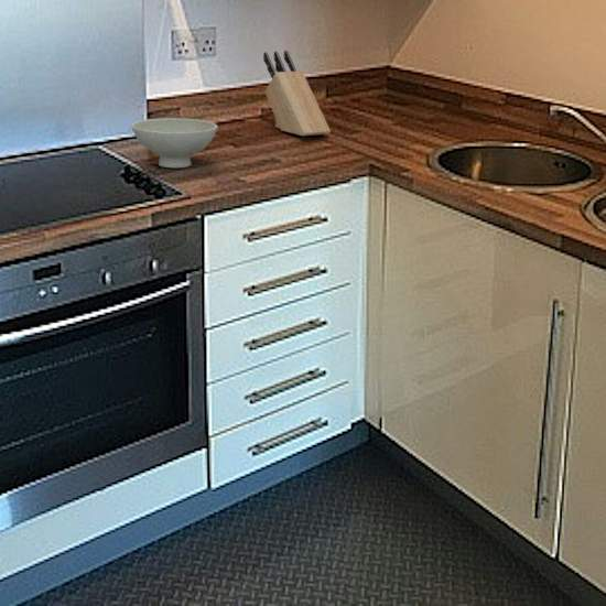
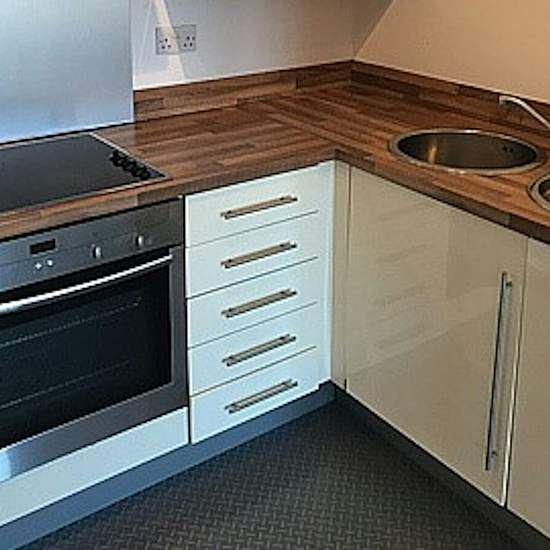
- bowl (174, 144)
- knife block (293, 91)
